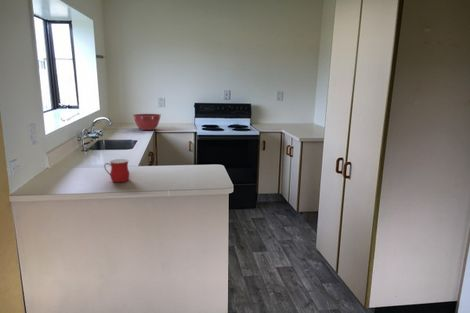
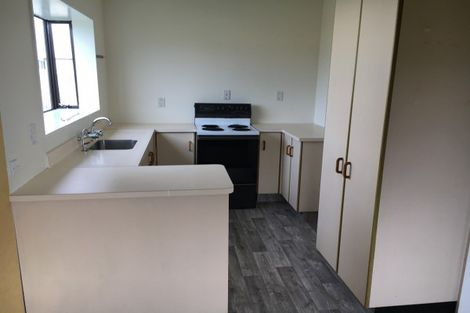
- mug (117, 170)
- mixing bowl (147, 122)
